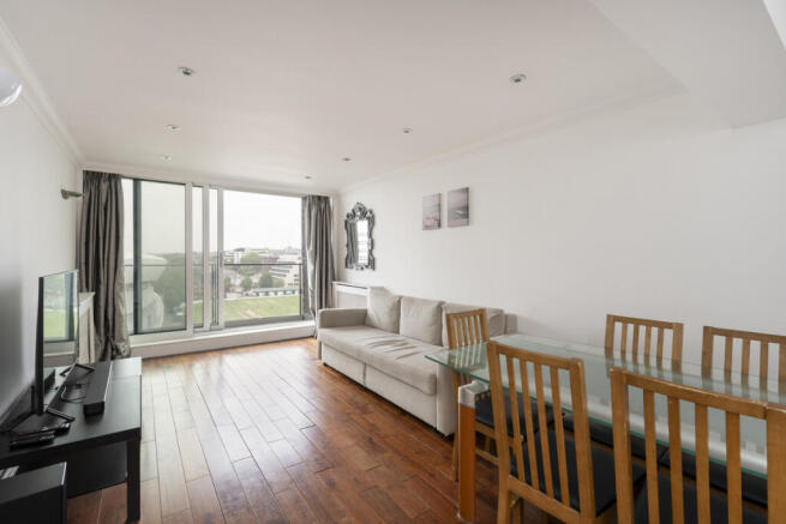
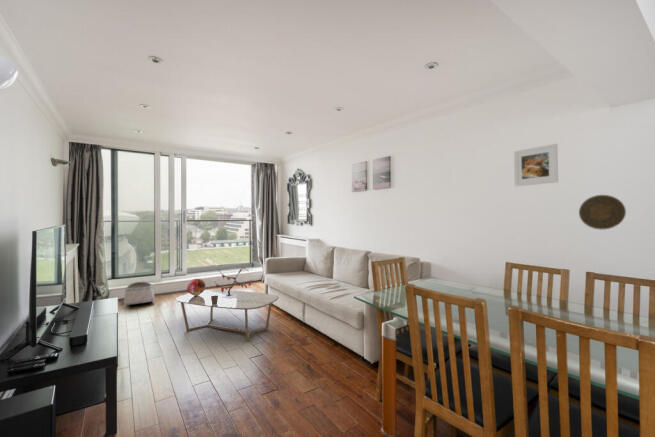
+ decorative plate (600, 212)
+ potted plant (233, 283)
+ coffee table (227, 308)
+ decorative orb (196, 287)
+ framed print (535, 166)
+ basket (139, 292)
